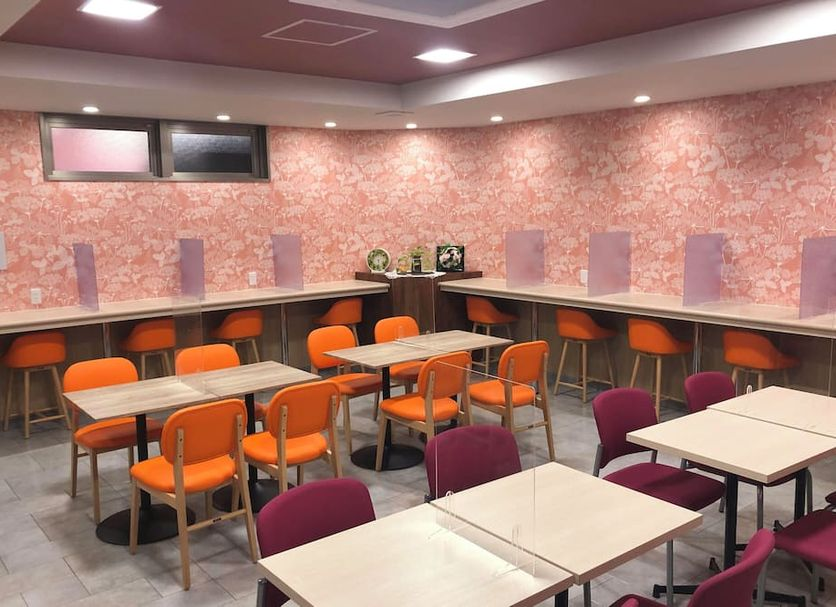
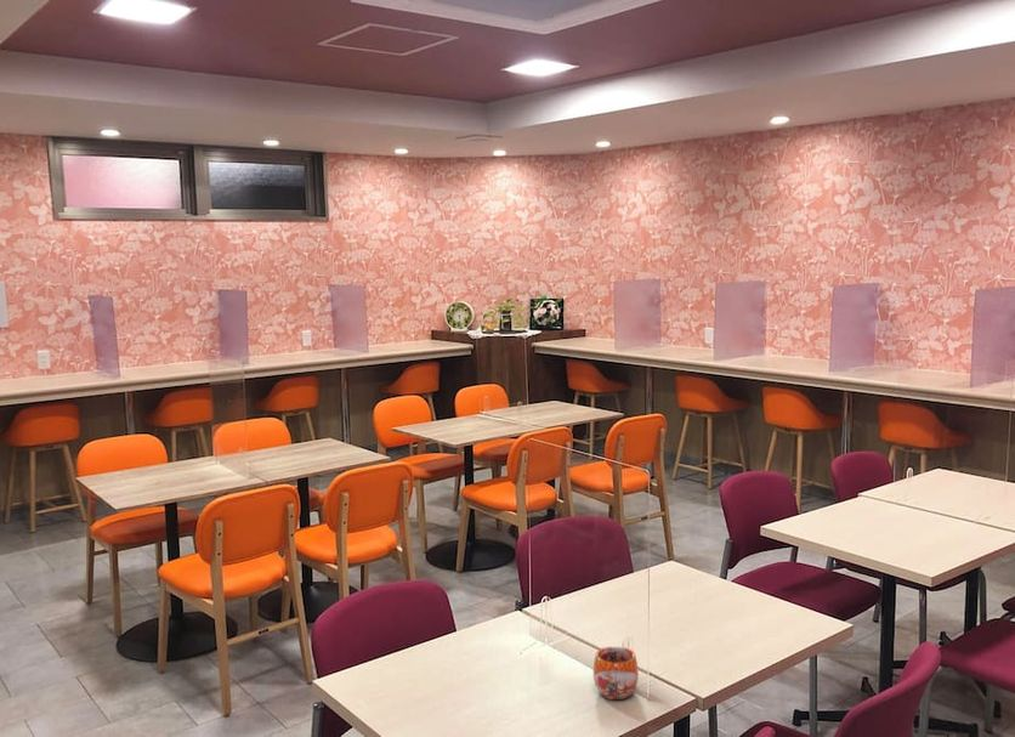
+ mug (613, 670)
